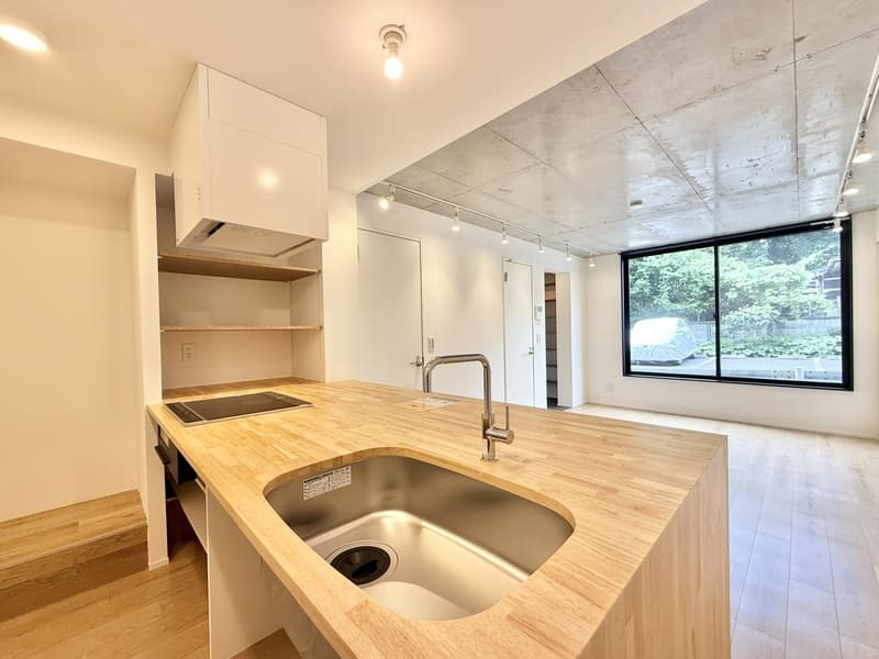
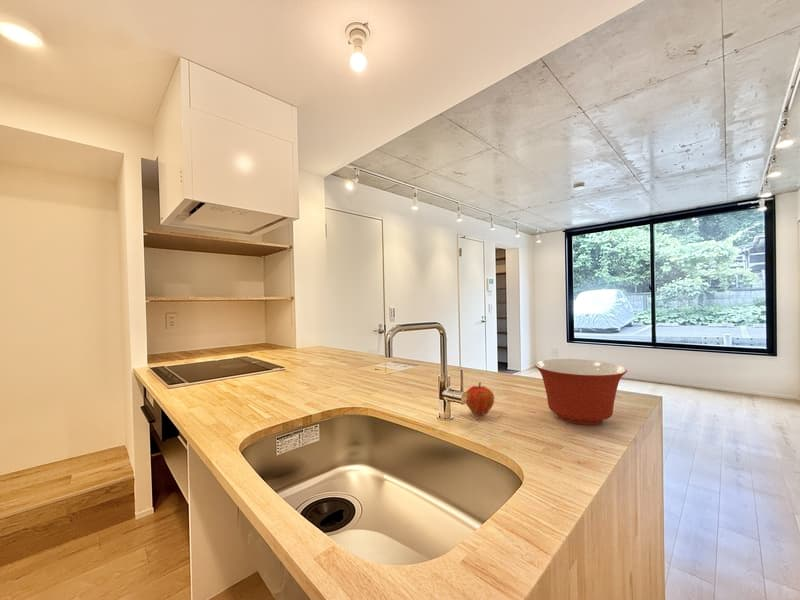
+ mixing bowl (578, 391)
+ fruit (479, 398)
